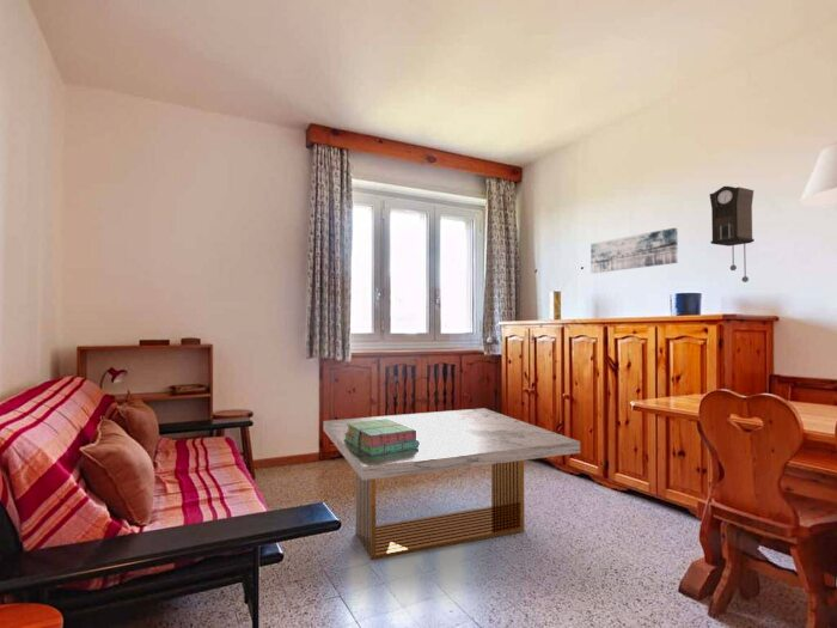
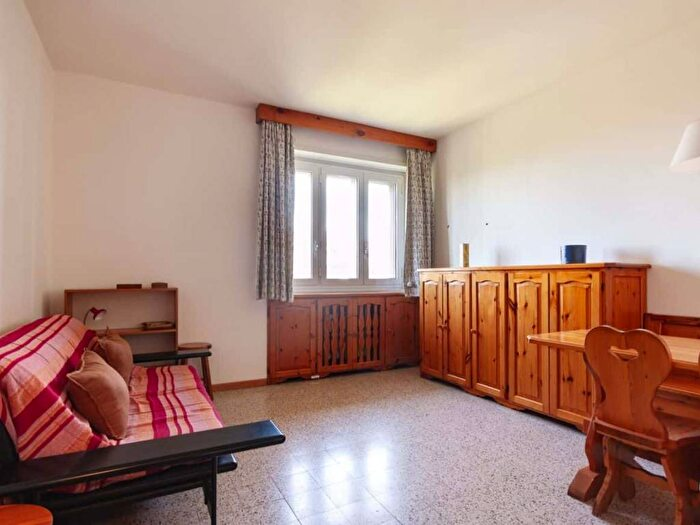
- coffee table (439, 470)
- stack of books (380, 434)
- pendulum clock (732, 234)
- wall art (630, 252)
